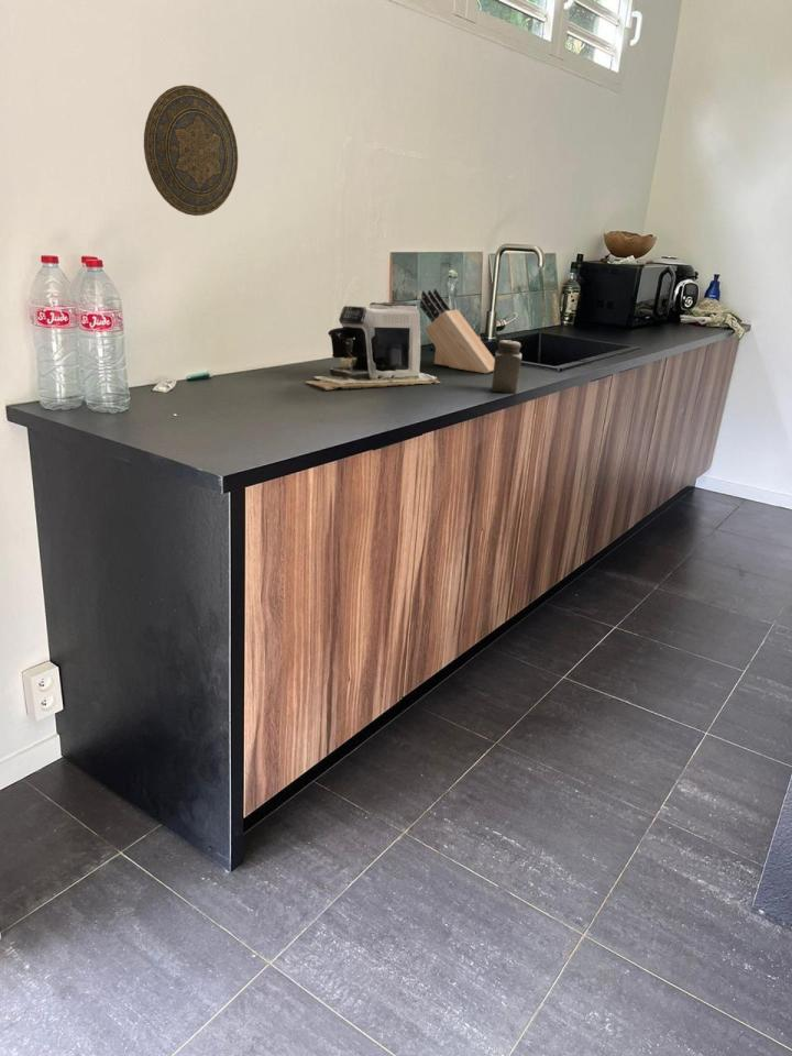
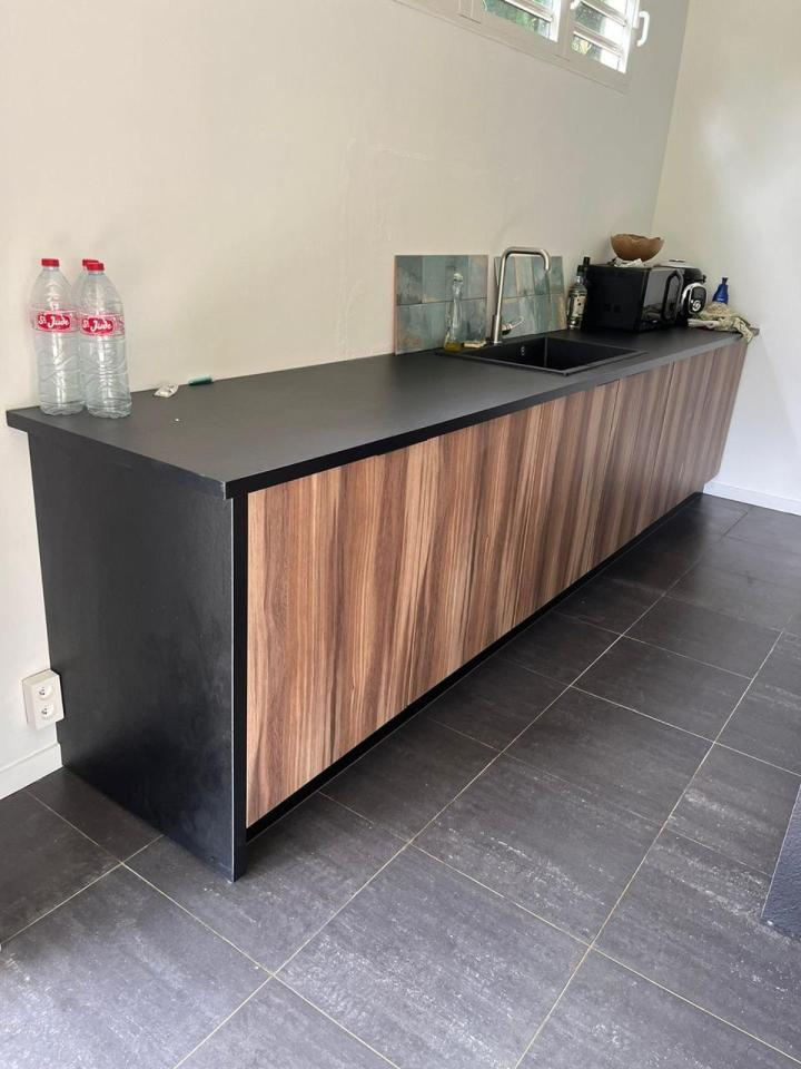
- coffee maker (378, 342)
- decorative plate (196, 152)
- knife block (458, 329)
- salt shaker (507, 365)
